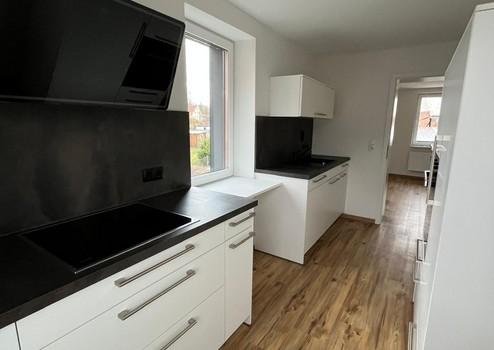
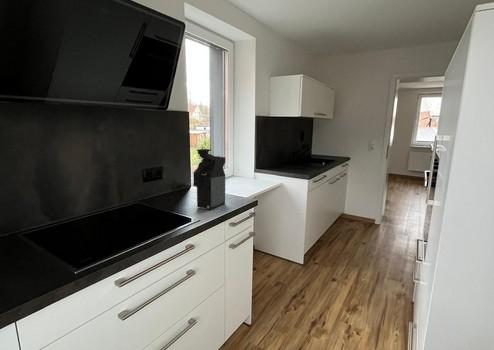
+ coffee maker (210, 178)
